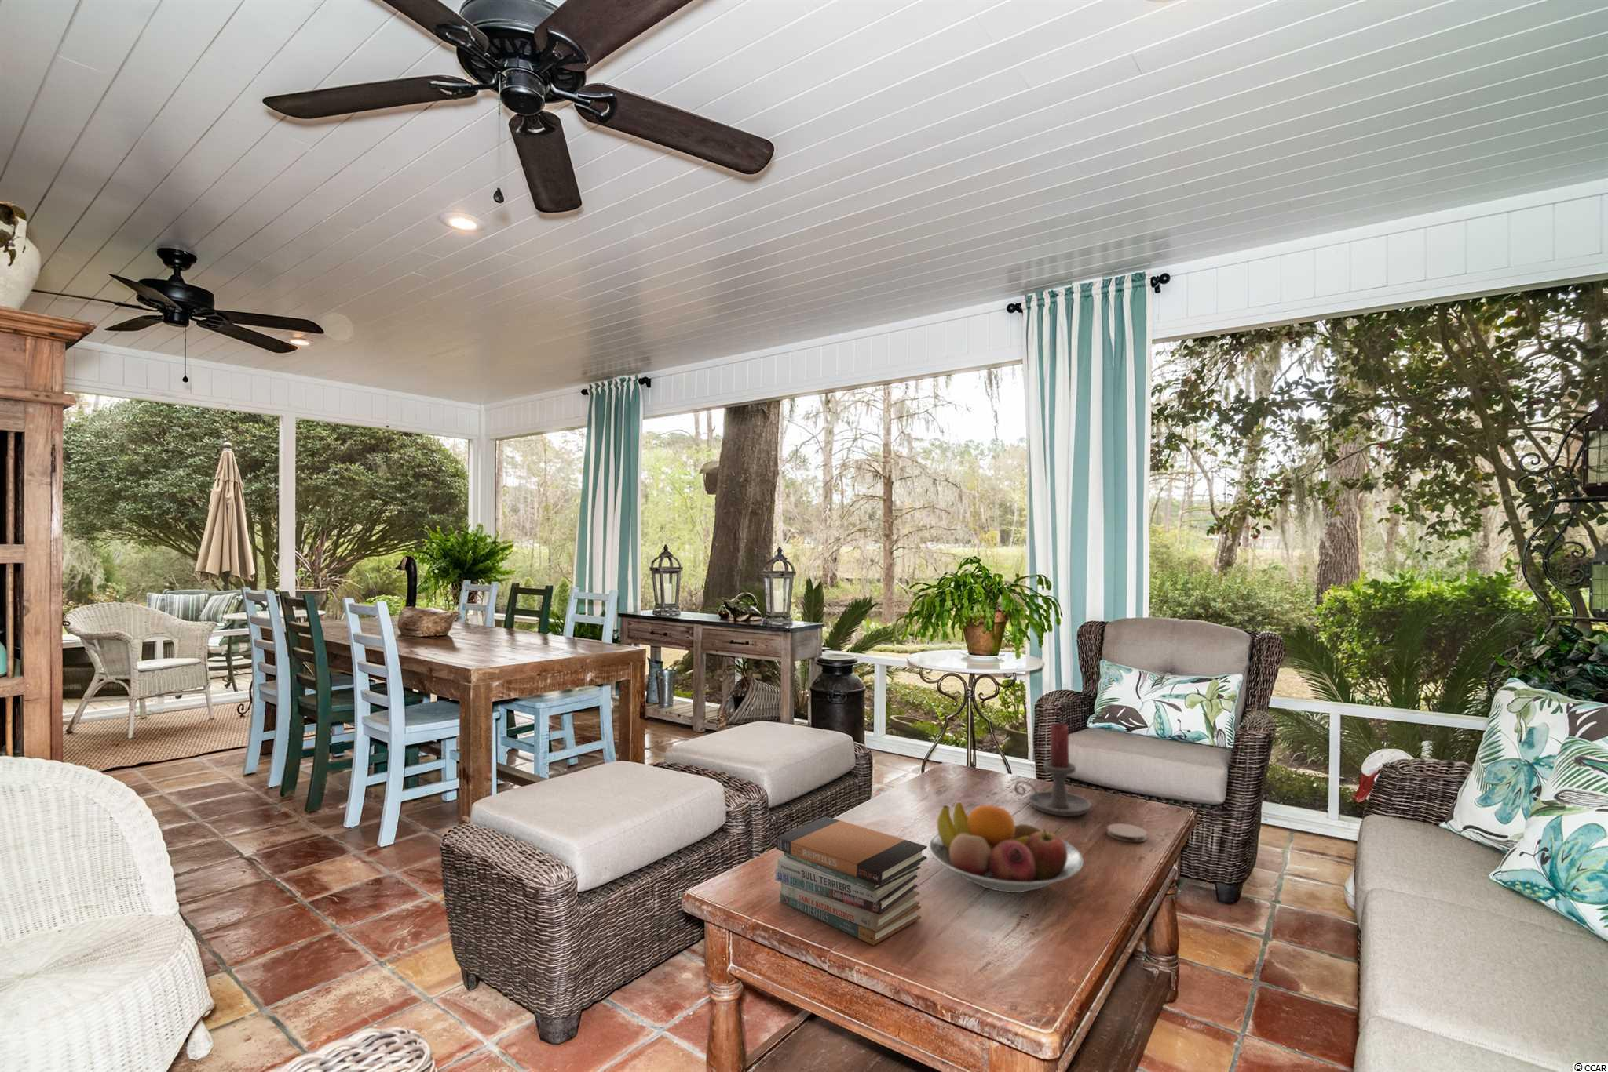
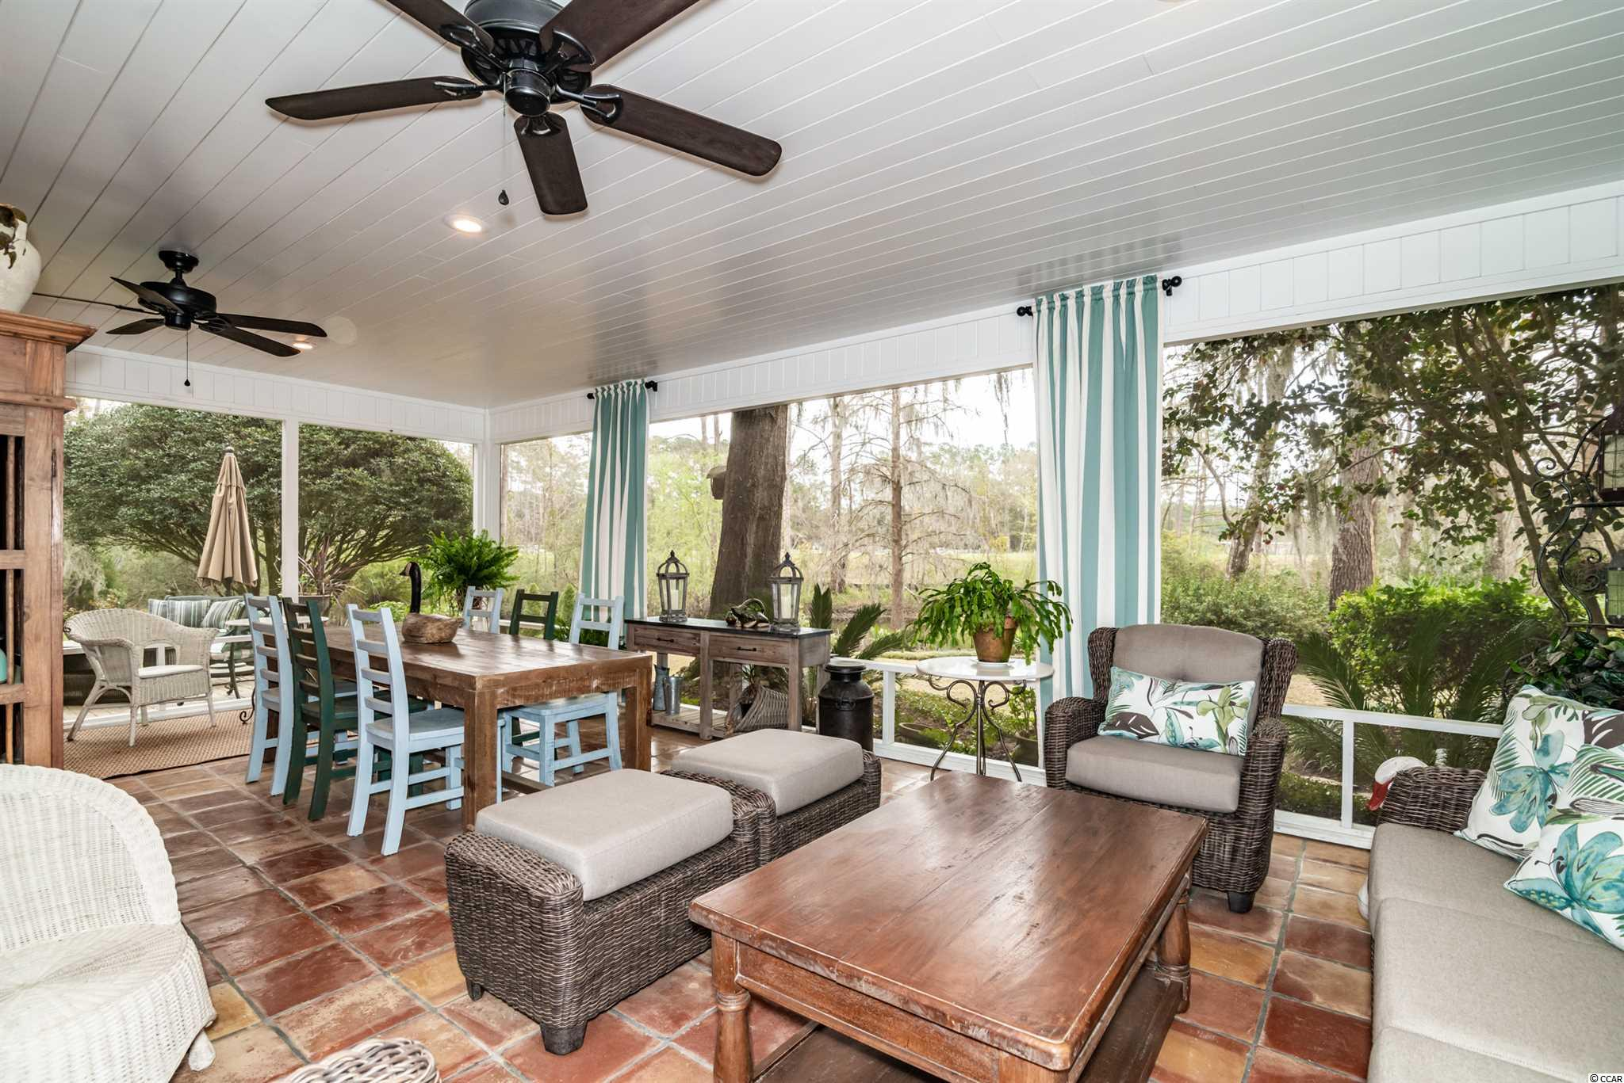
- book stack (848, 875)
- fruit bowl (1003, 843)
- coaster (1127, 832)
- candle holder (1050, 763)
